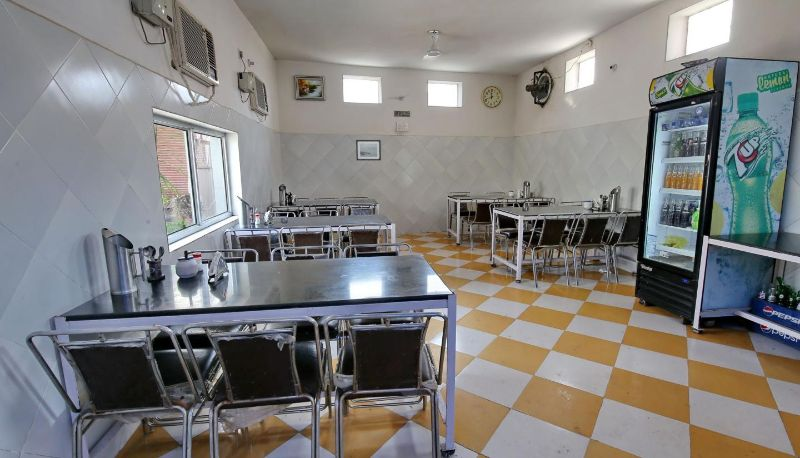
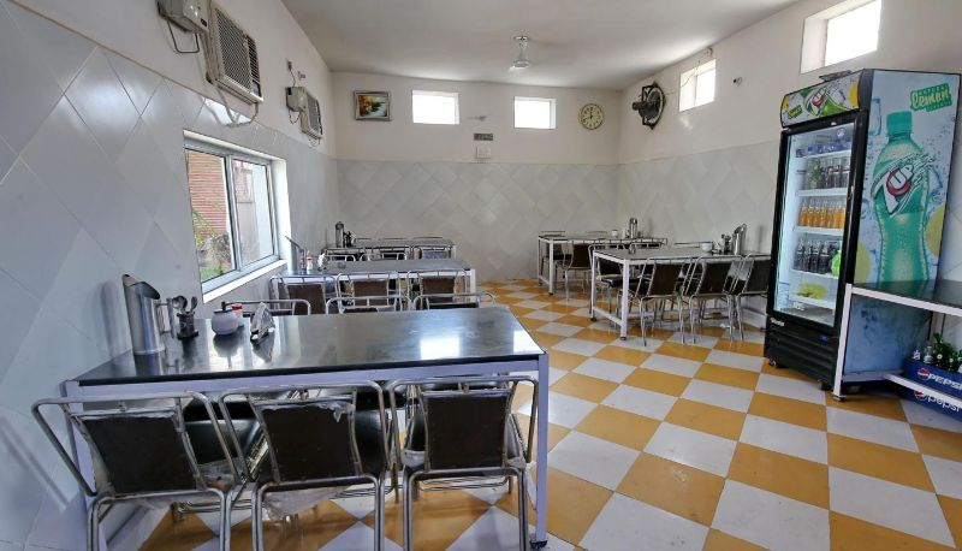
- wall art (368, 150)
